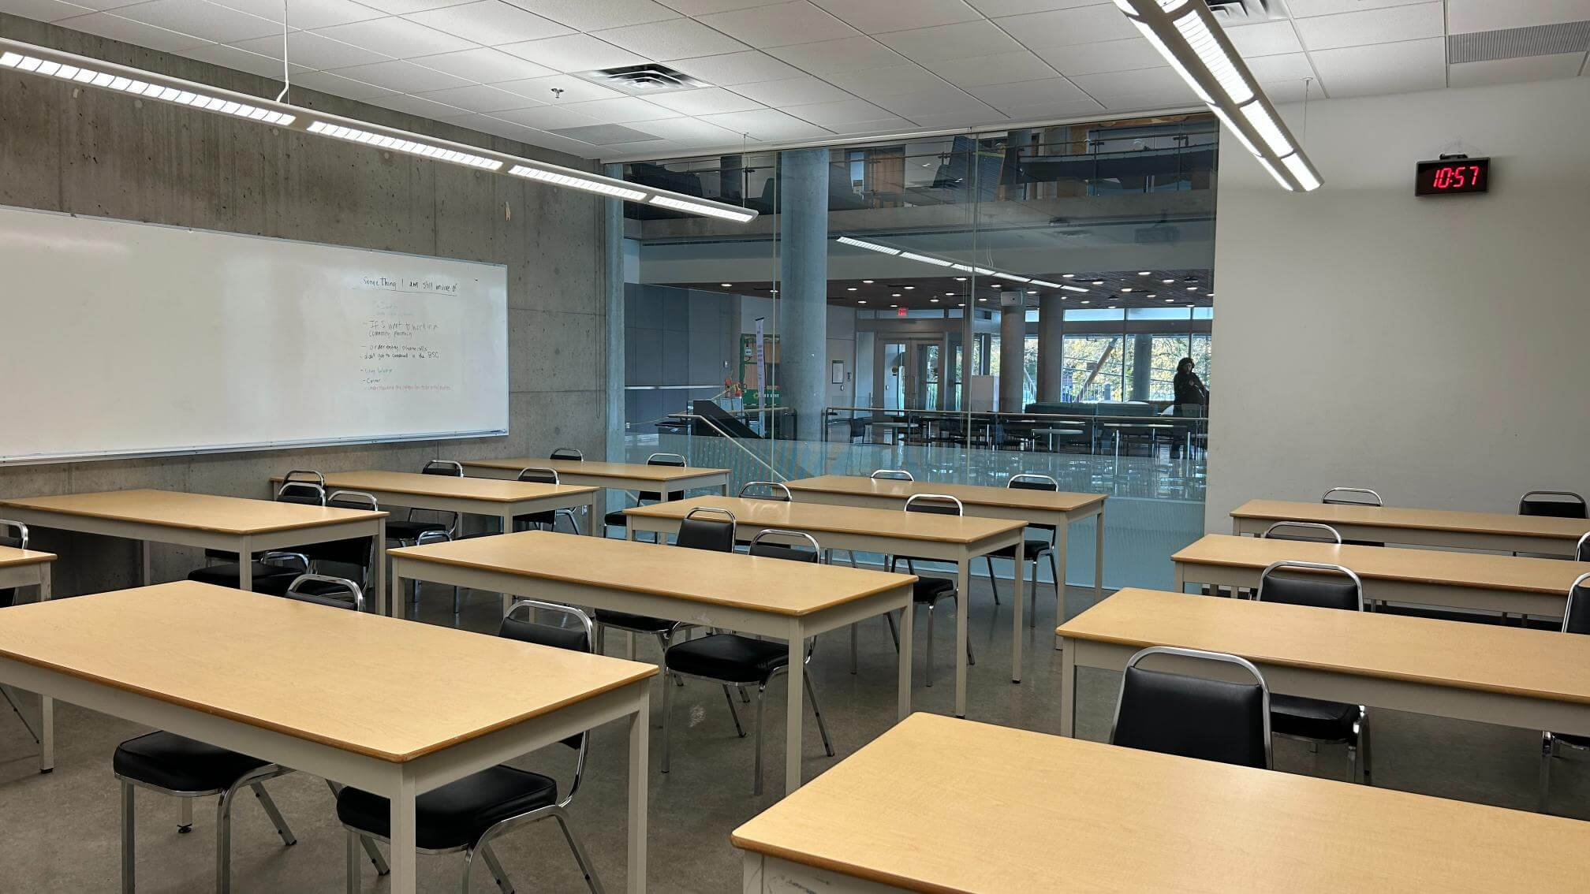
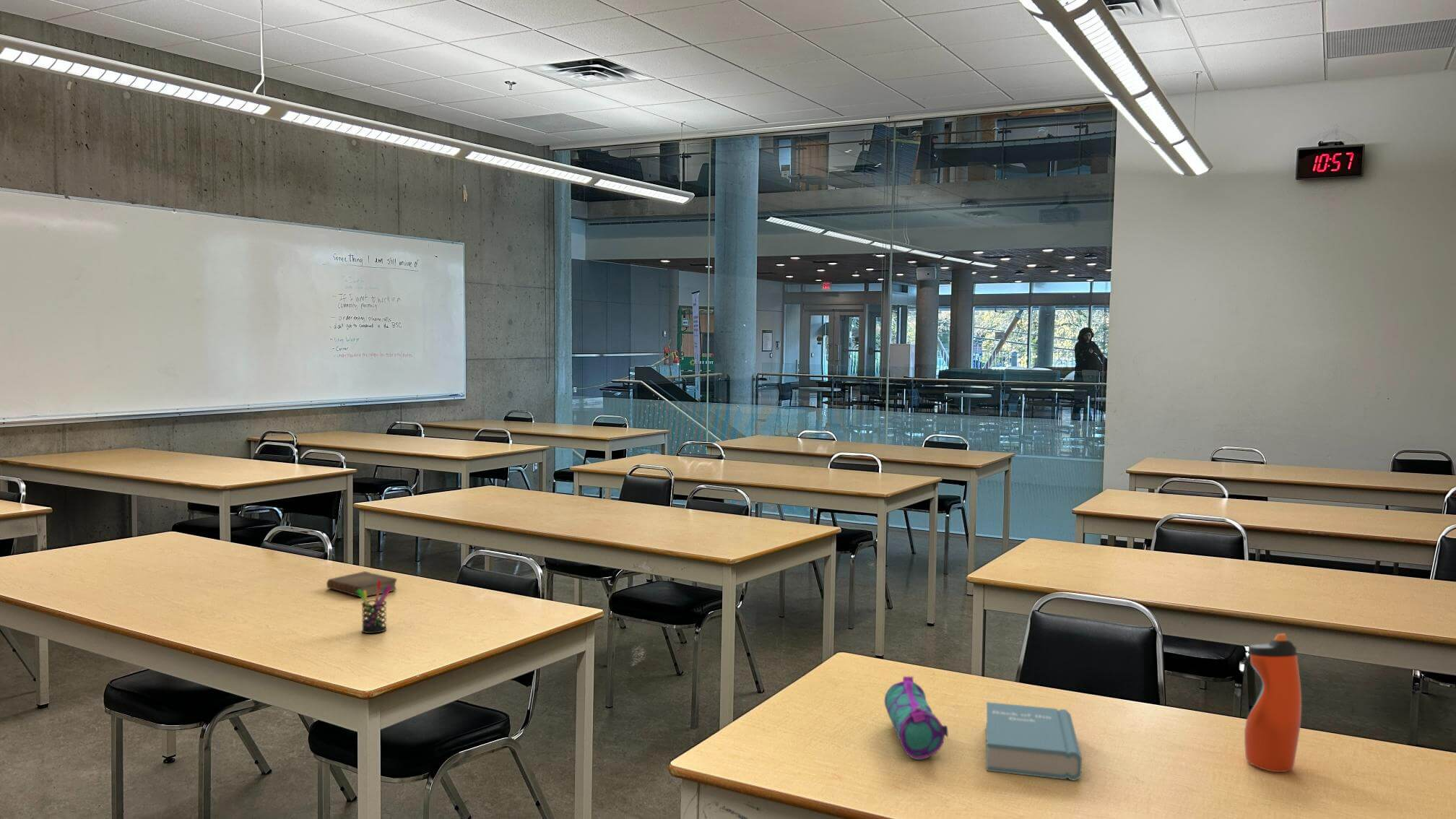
+ pen holder (372, 606)
+ book (1031, 739)
+ pencil case (914, 716)
+ water bottle (1273, 699)
+ book (362, 584)
